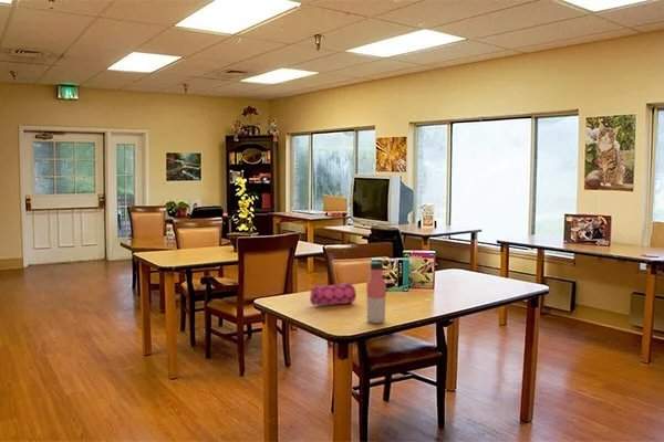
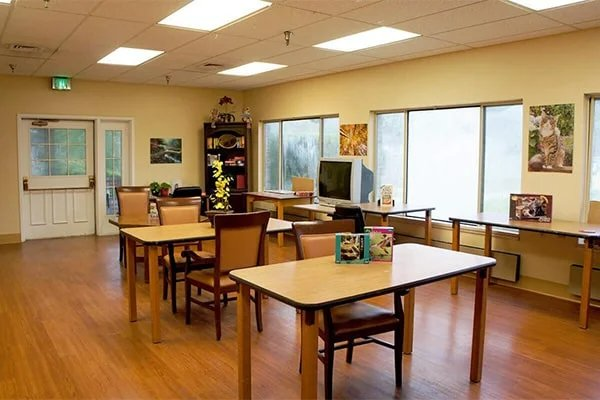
- pencil case (332, 293)
- water bottle (375, 292)
